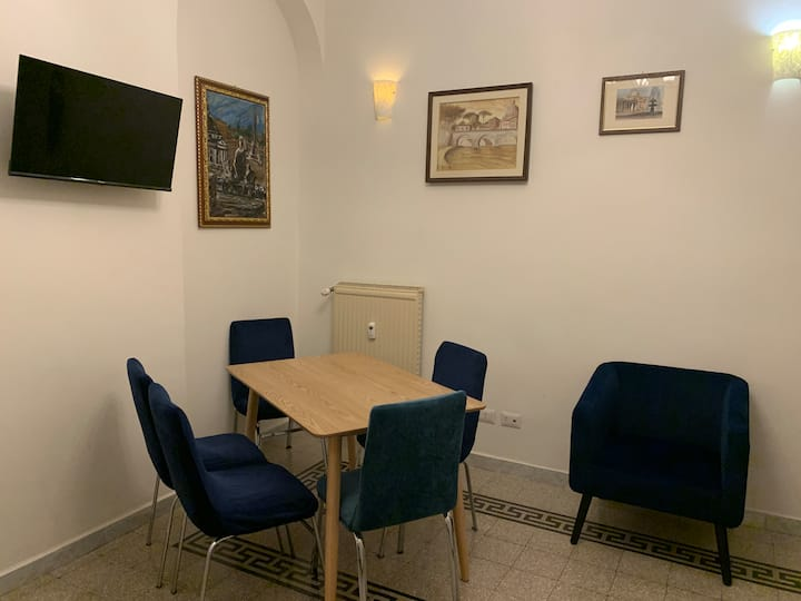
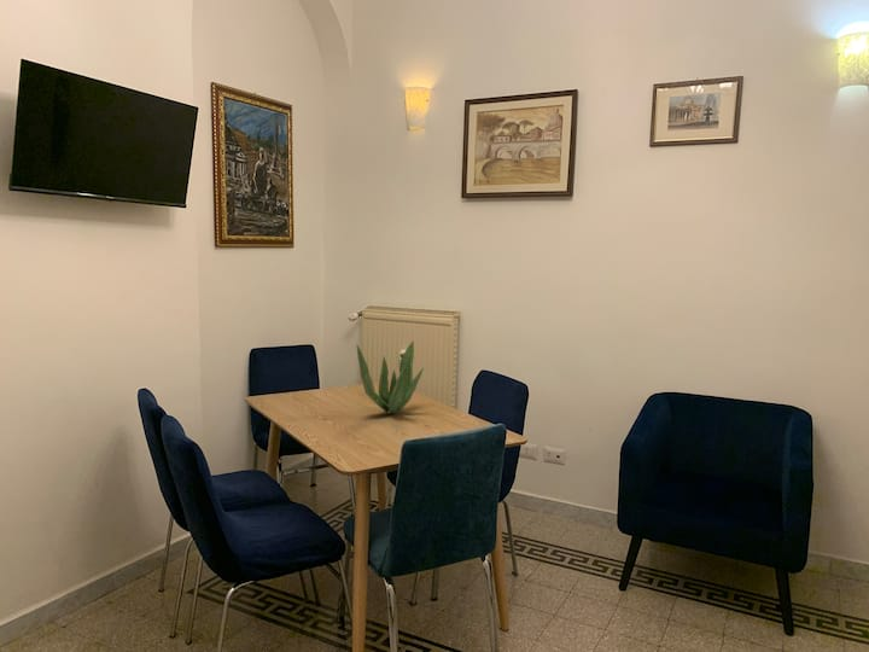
+ plant (391, 378)
